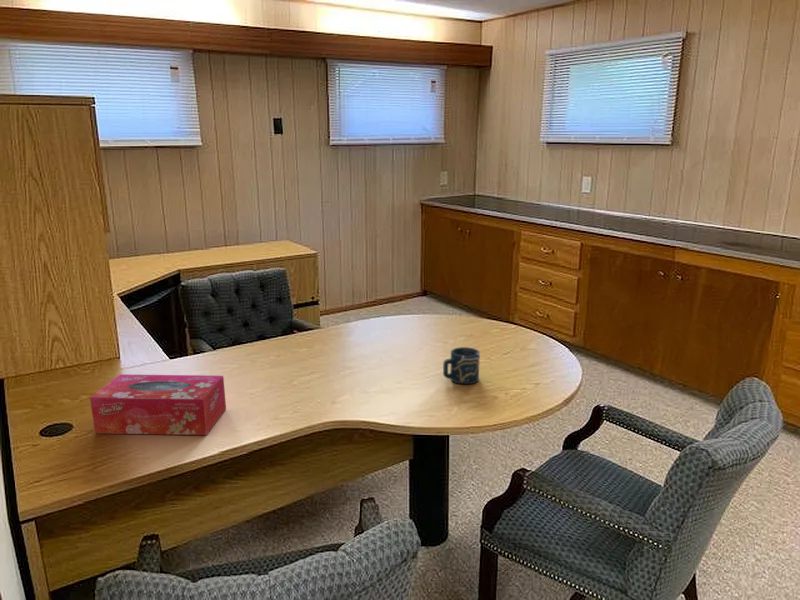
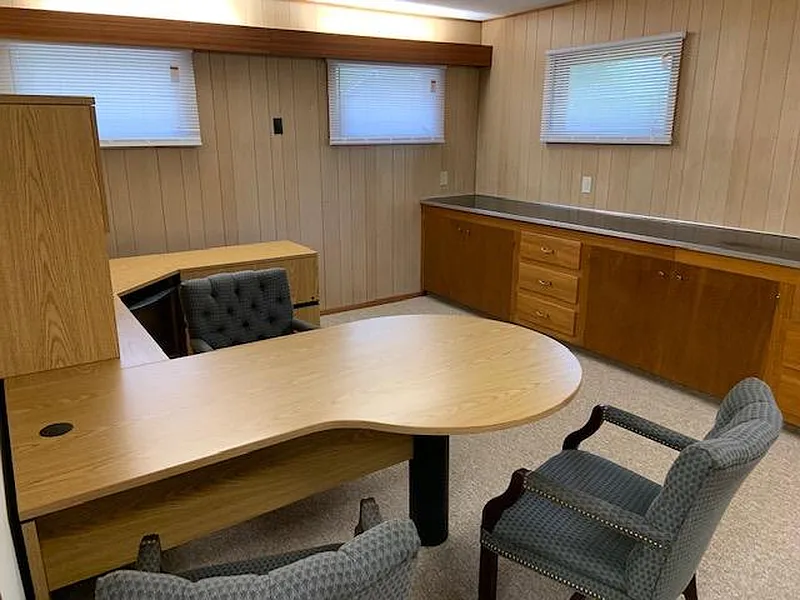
- tissue box (161, 403)
- cup (460, 366)
